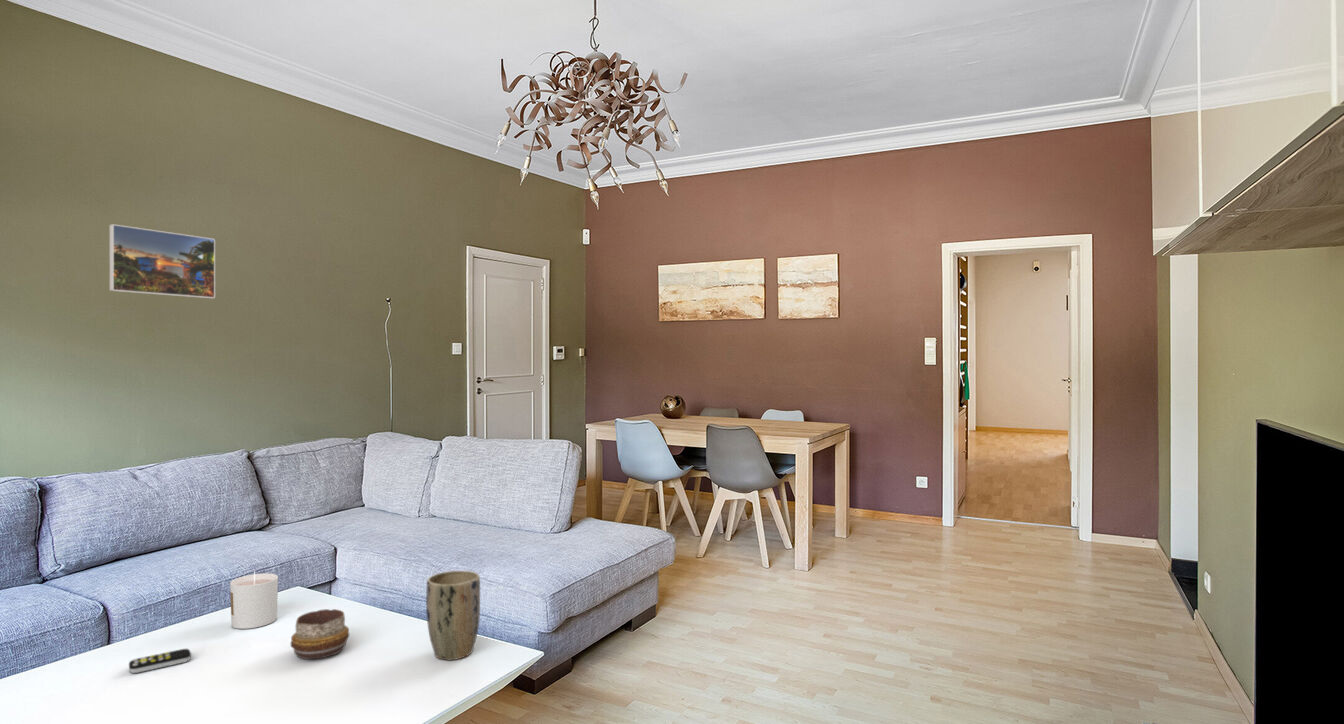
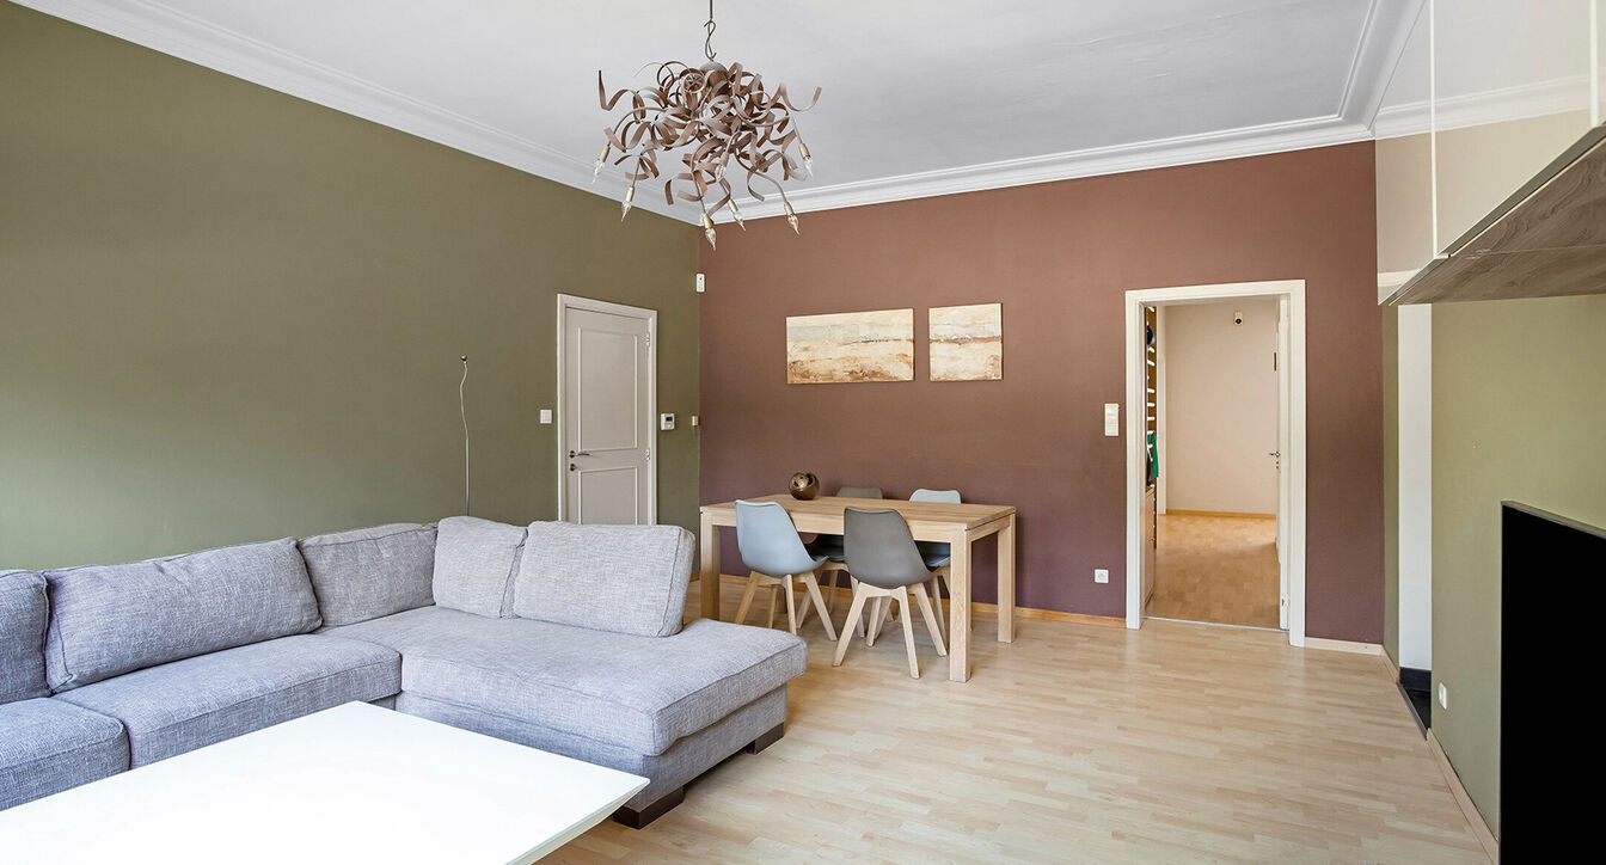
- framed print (165, 263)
- plant pot (453, 615)
- decorative bowl (320, 634)
- remote control (160, 660)
- candle (254, 596)
